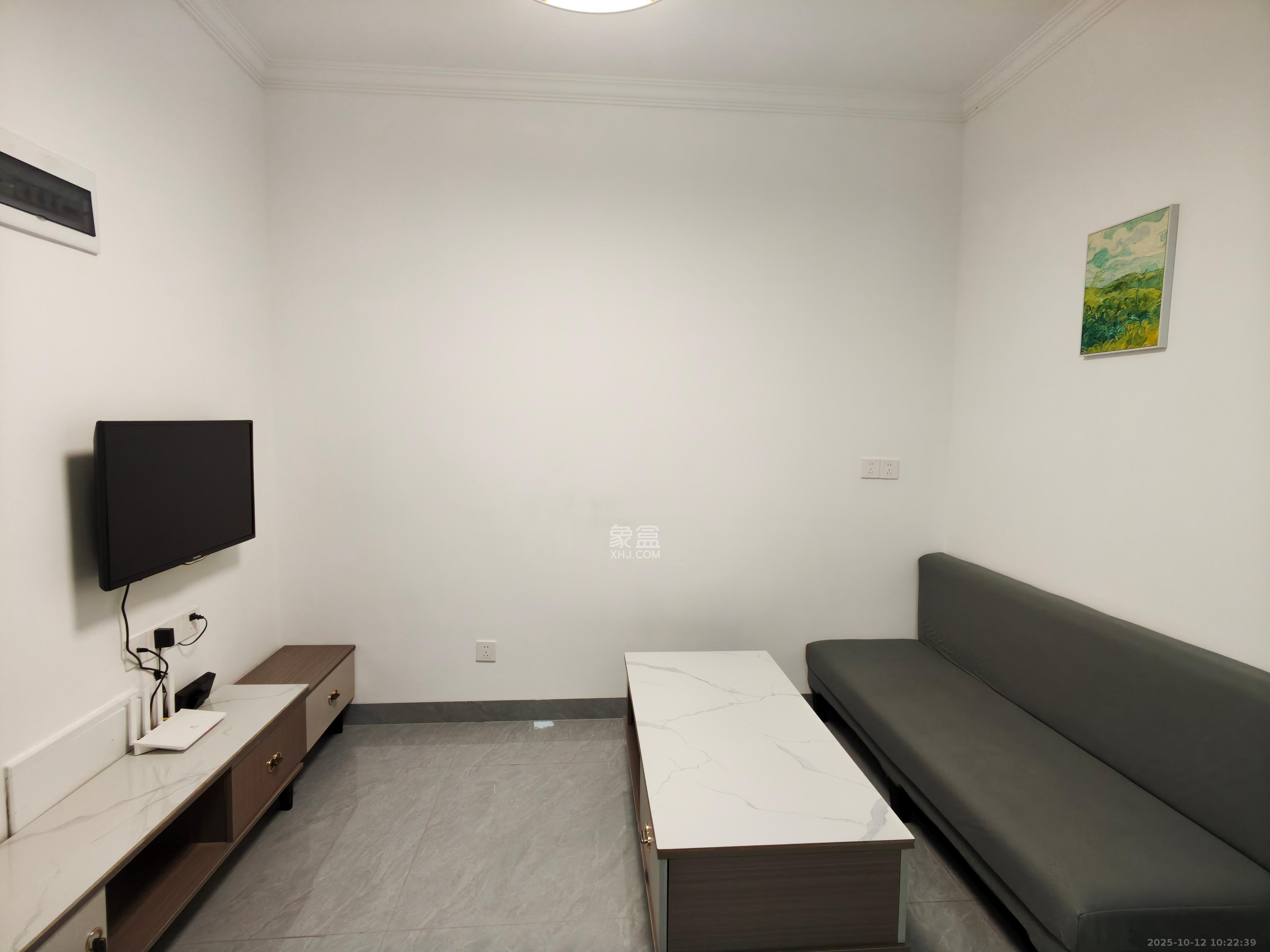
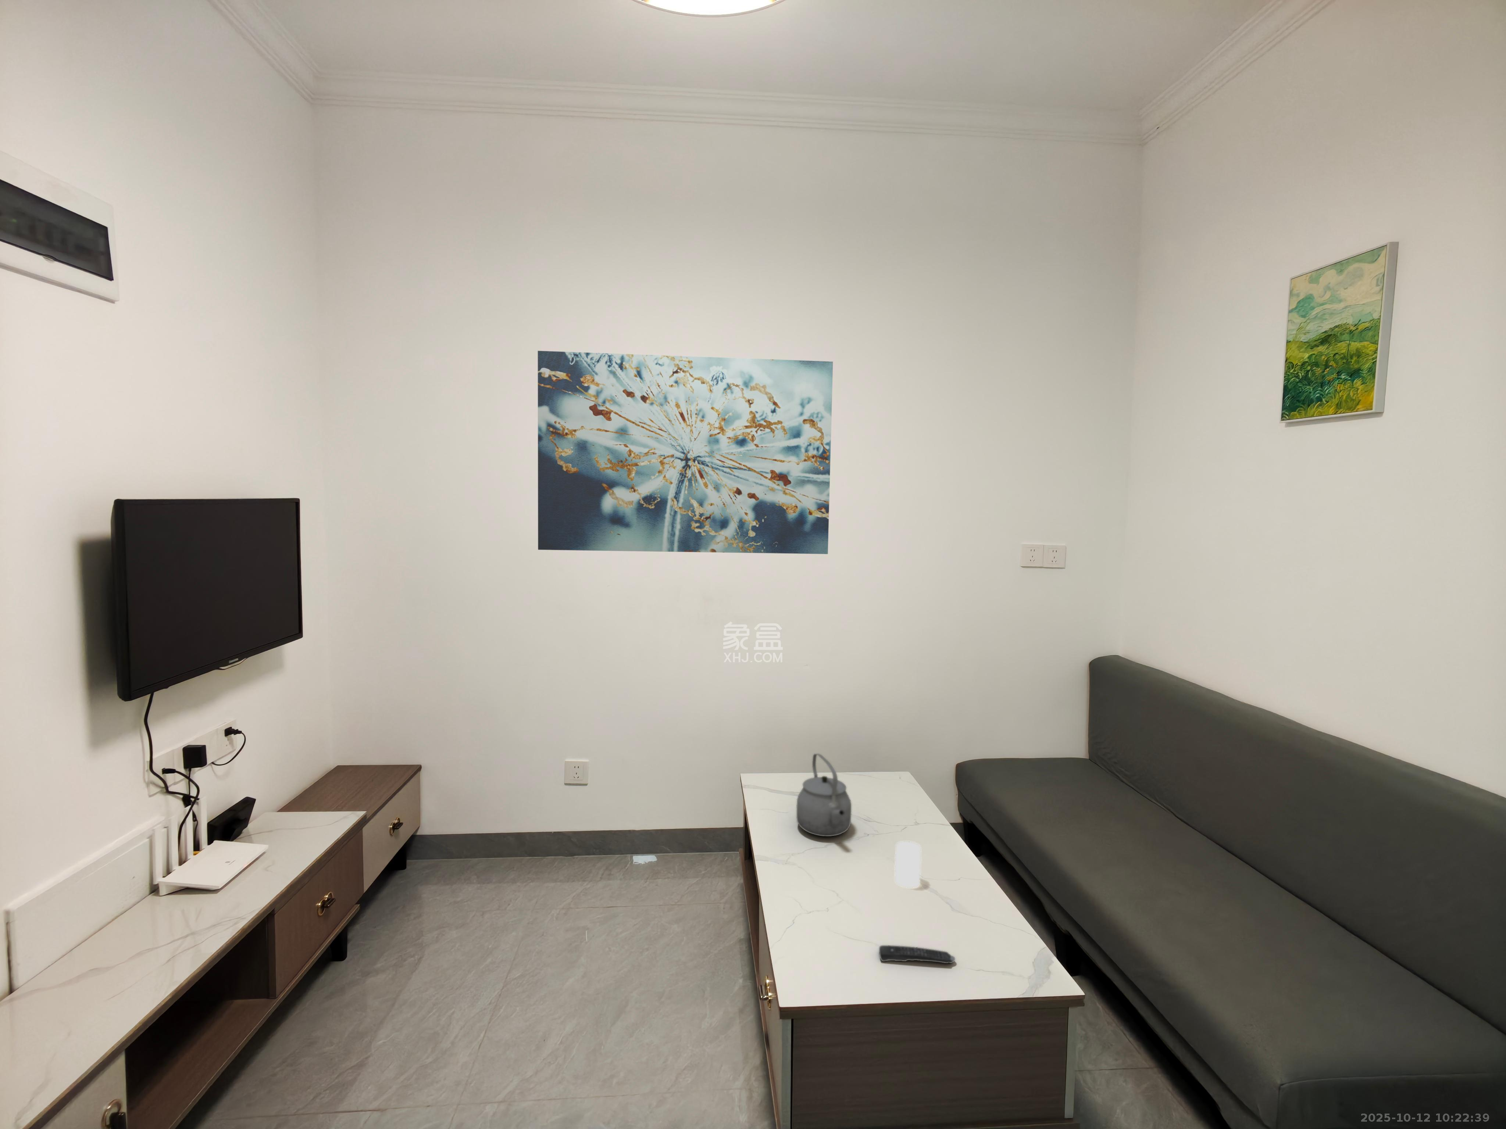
+ remote control (917, 955)
+ wall art (687, 455)
+ tea kettle (827, 798)
+ cup (908, 863)
